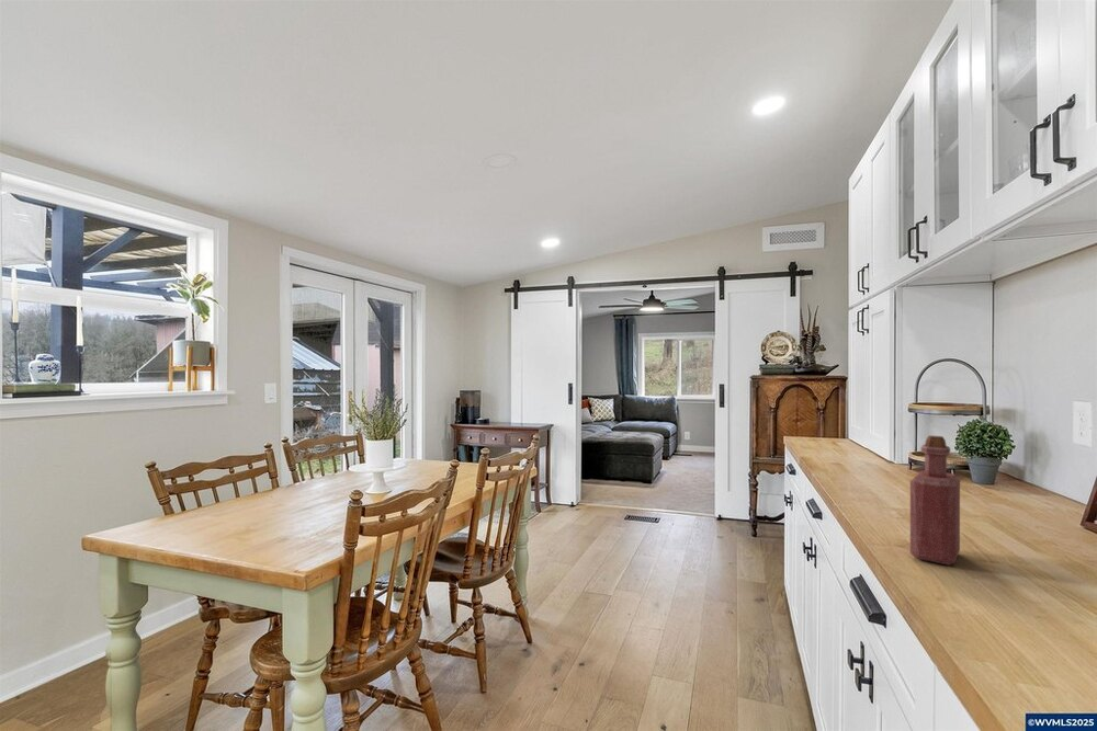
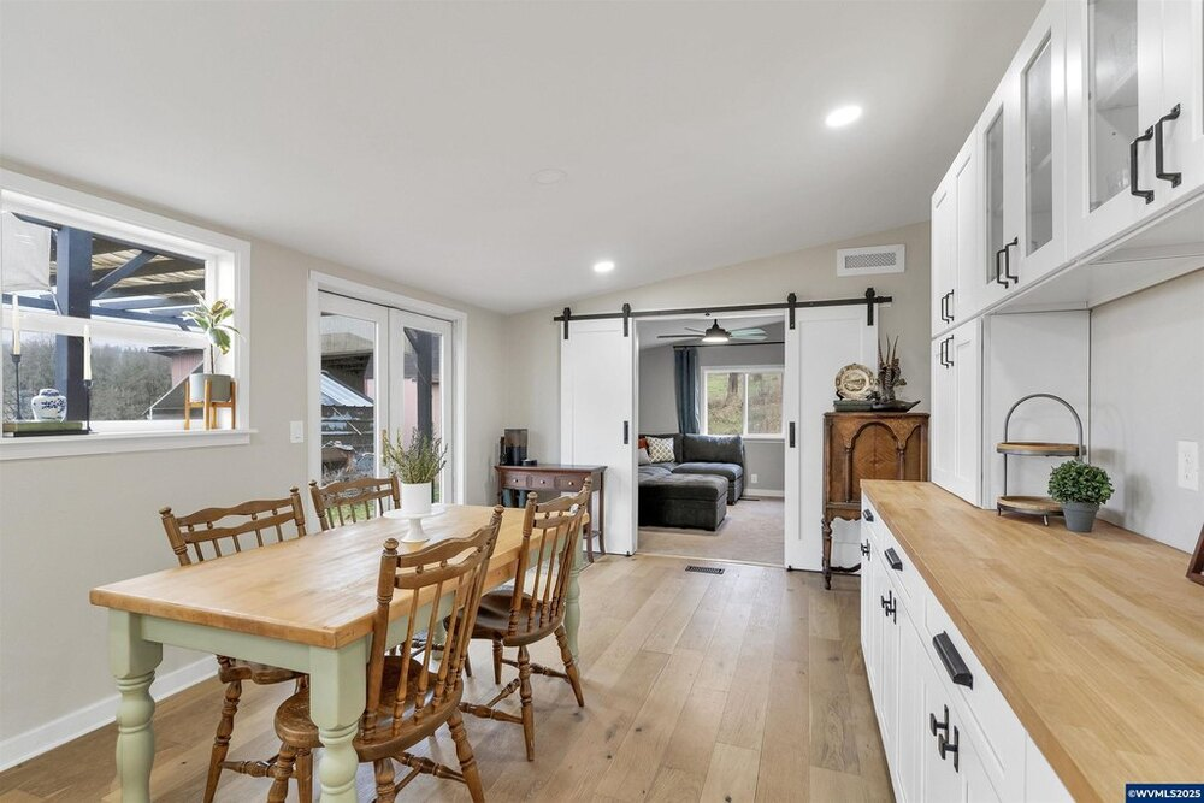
- bottle (935, 495)
